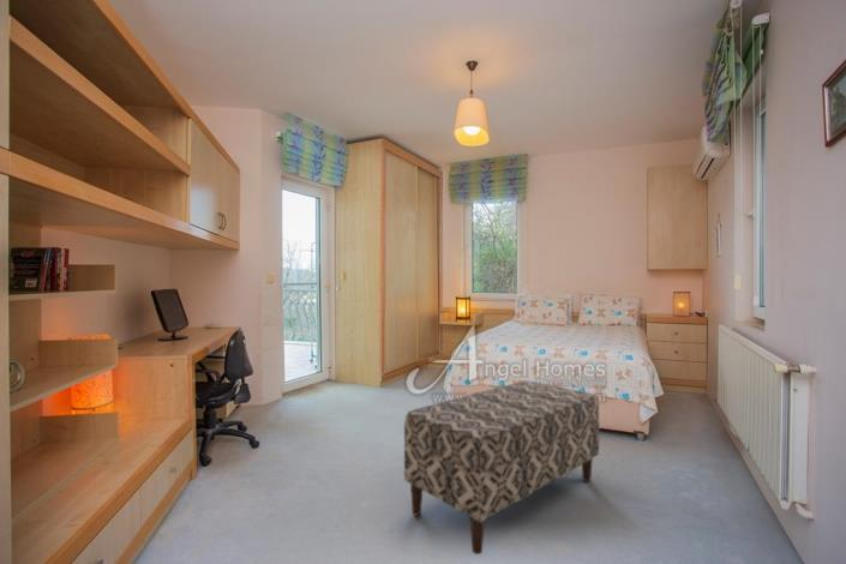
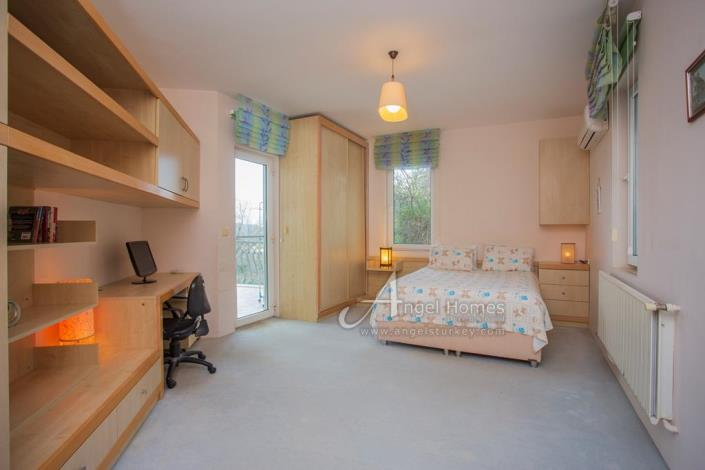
- bench (508, 449)
